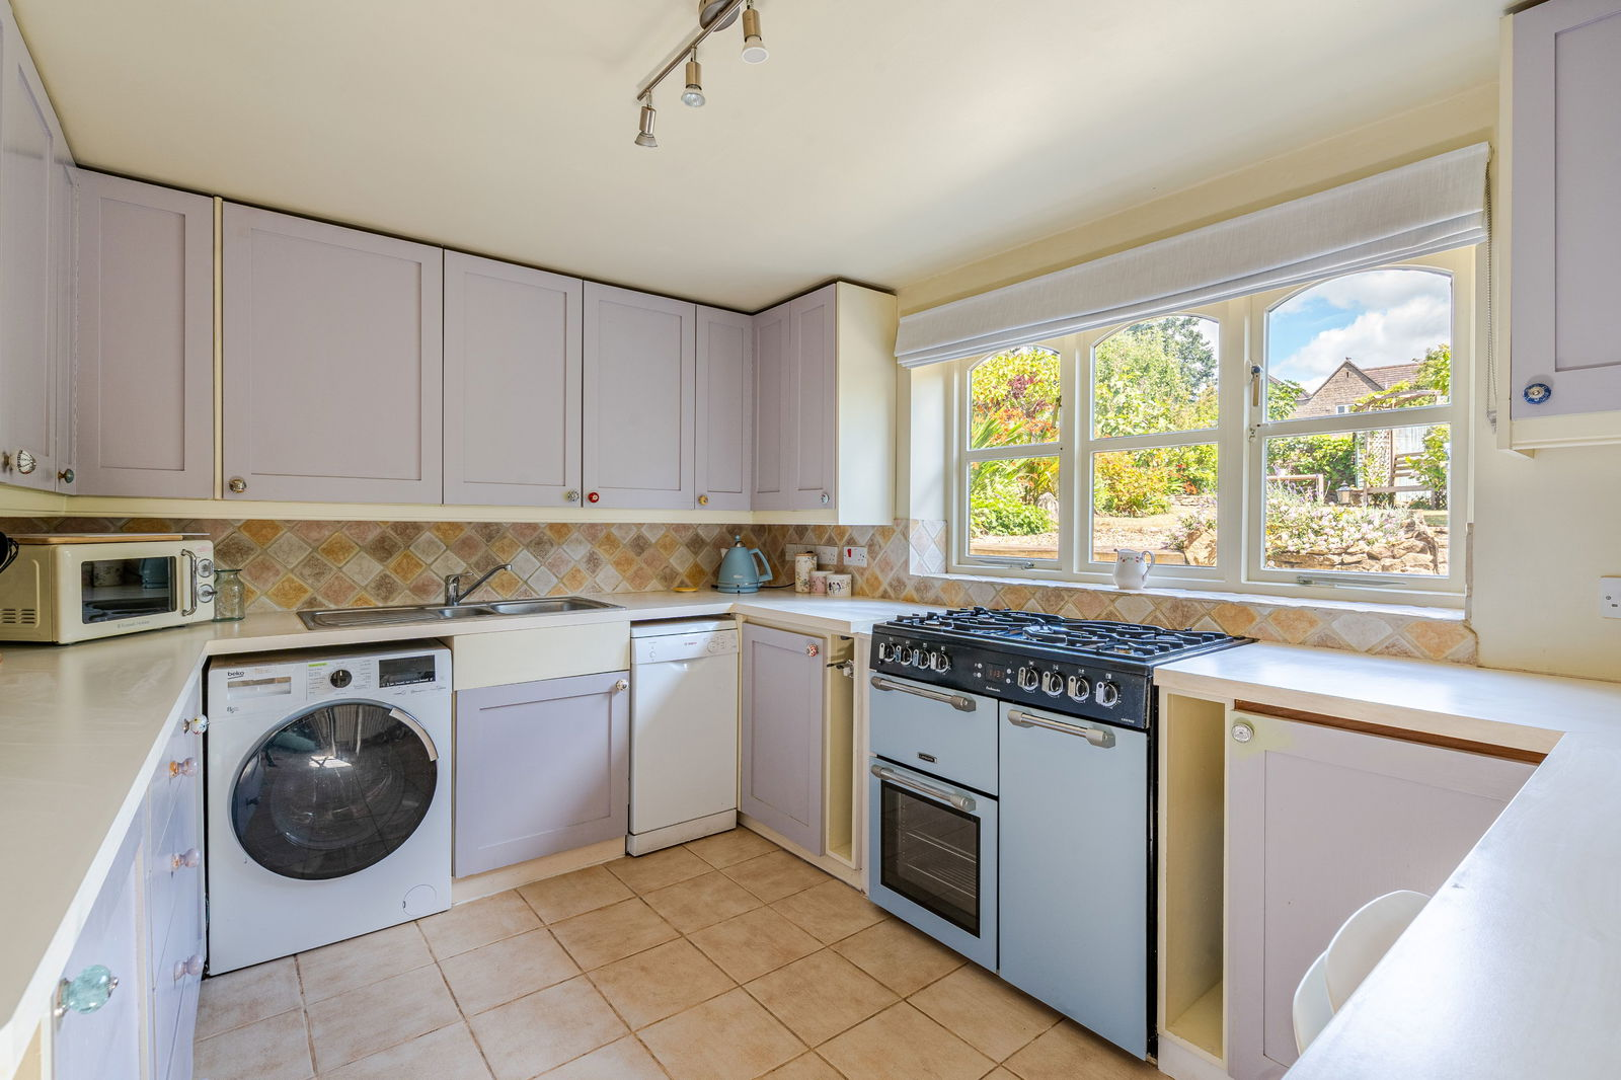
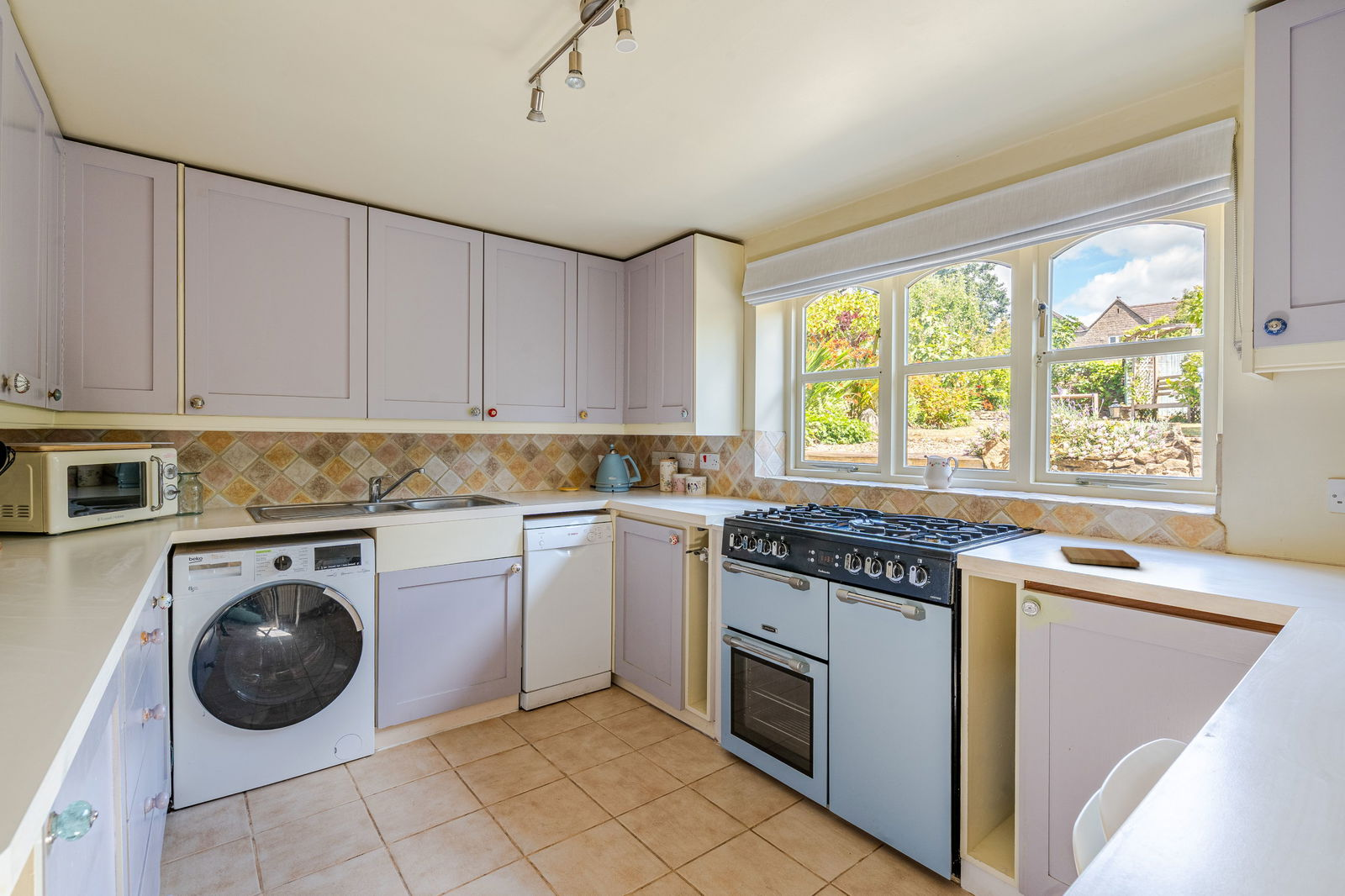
+ cutting board (1097, 556)
